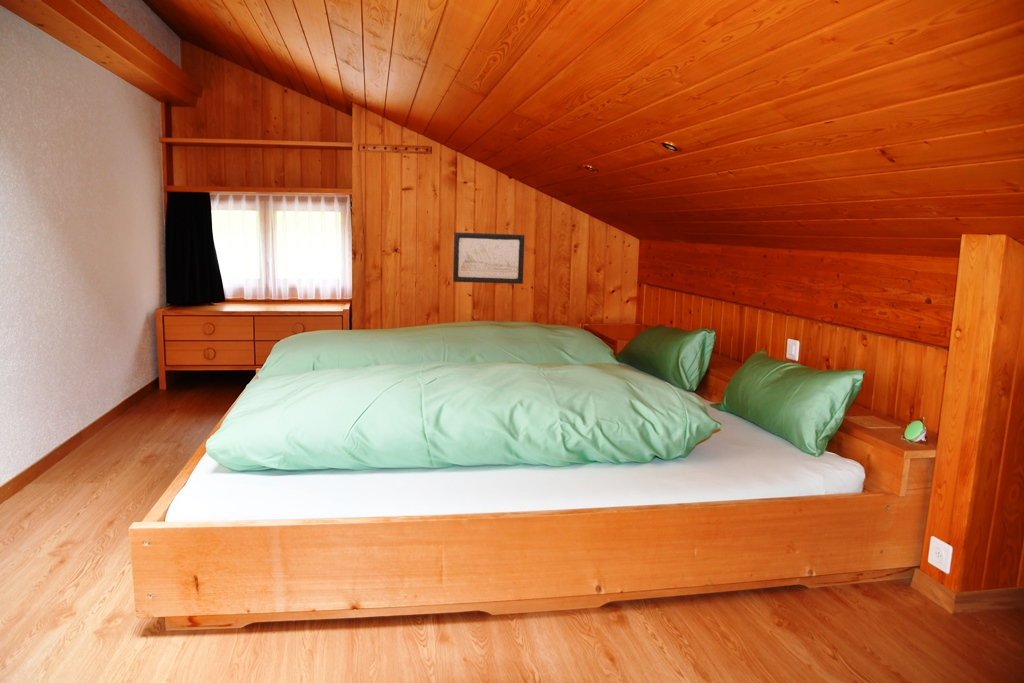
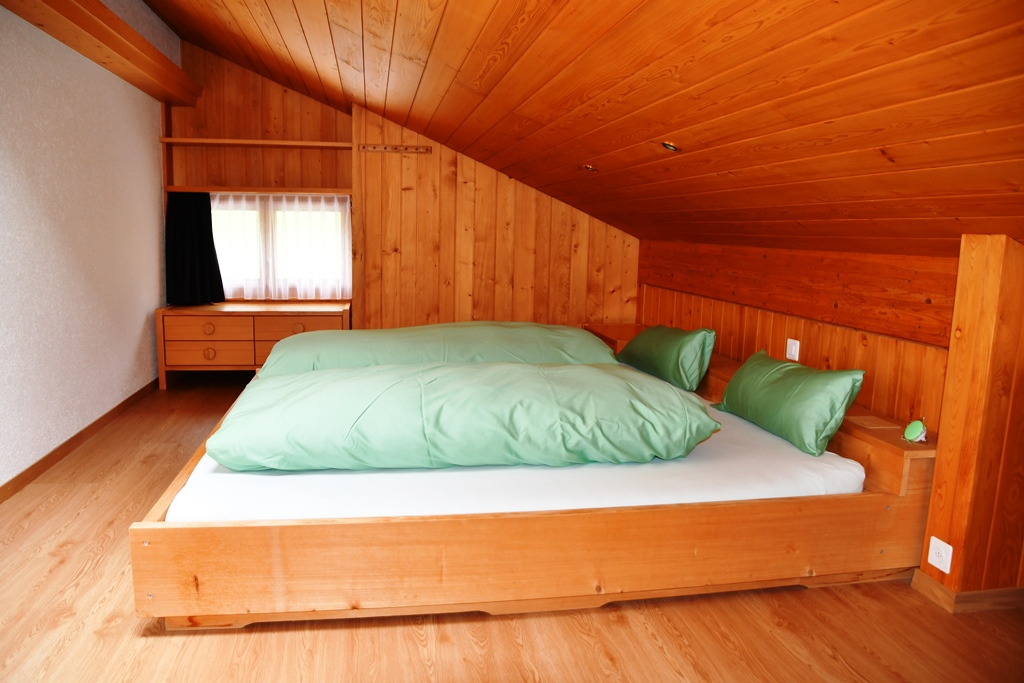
- wall art (488, 258)
